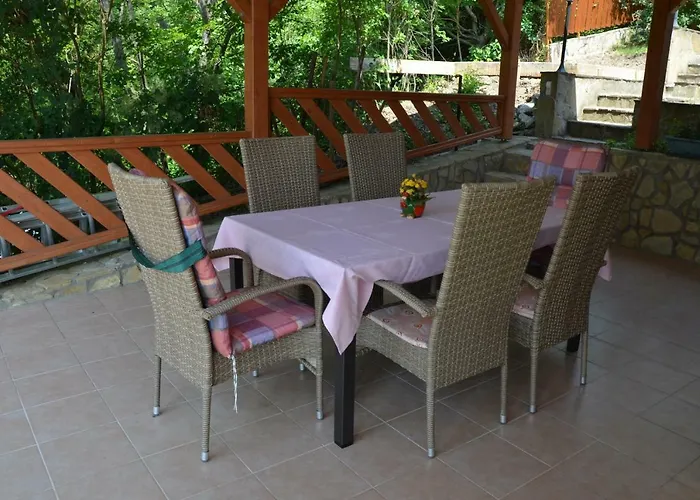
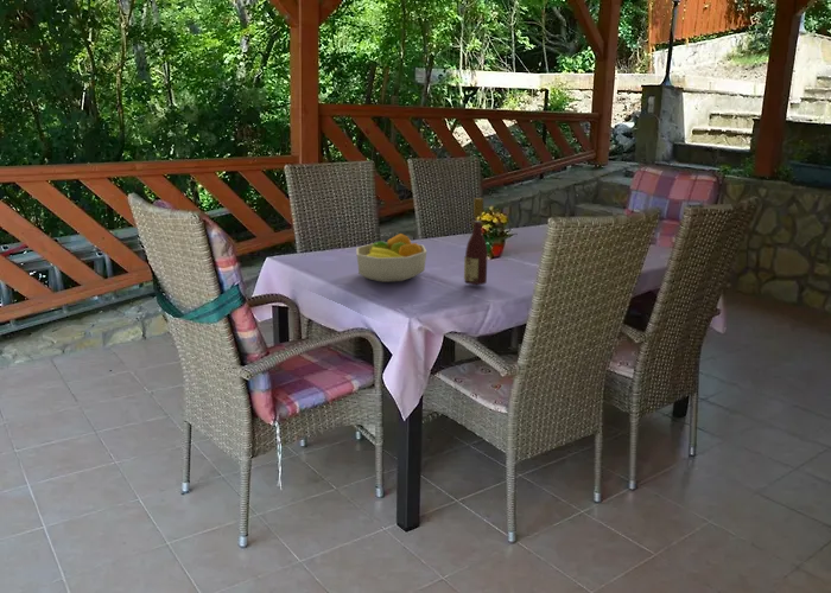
+ wine bottle (476, 242)
+ fruit bowl (391, 256)
